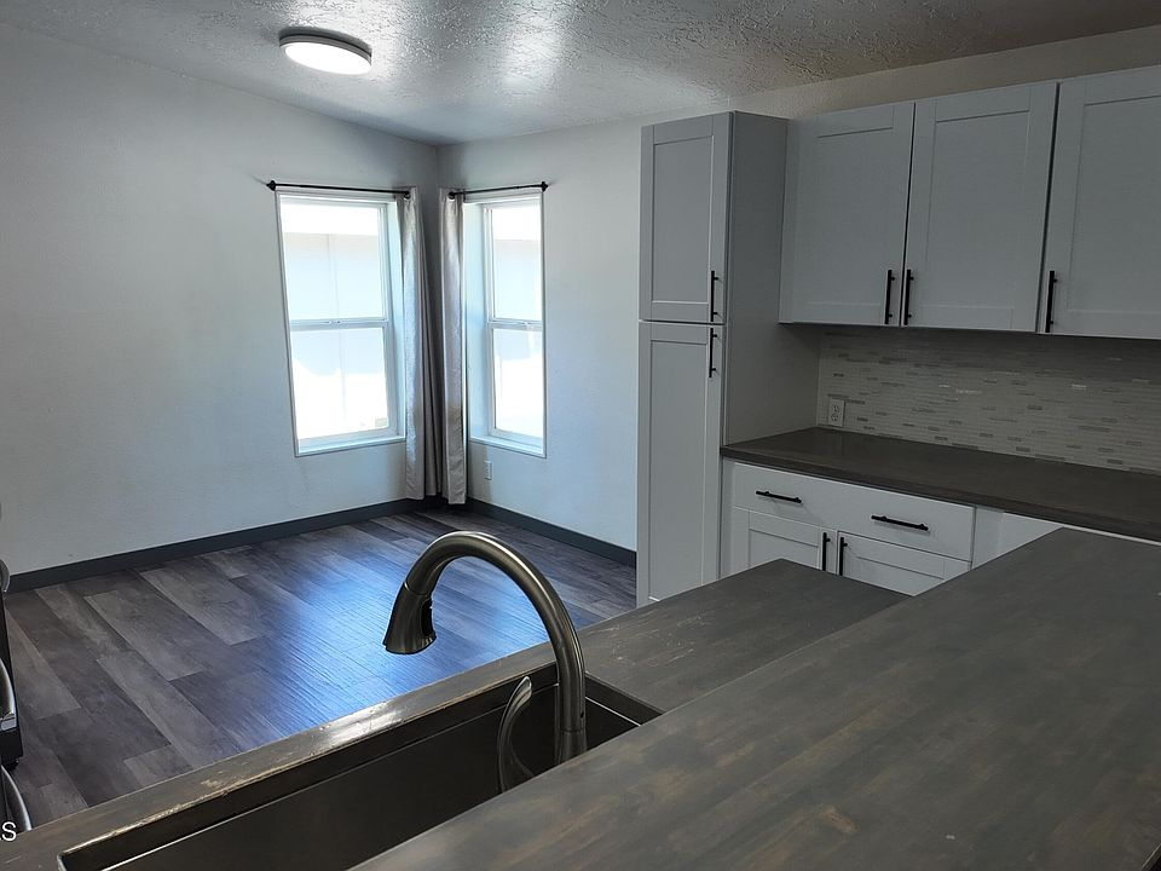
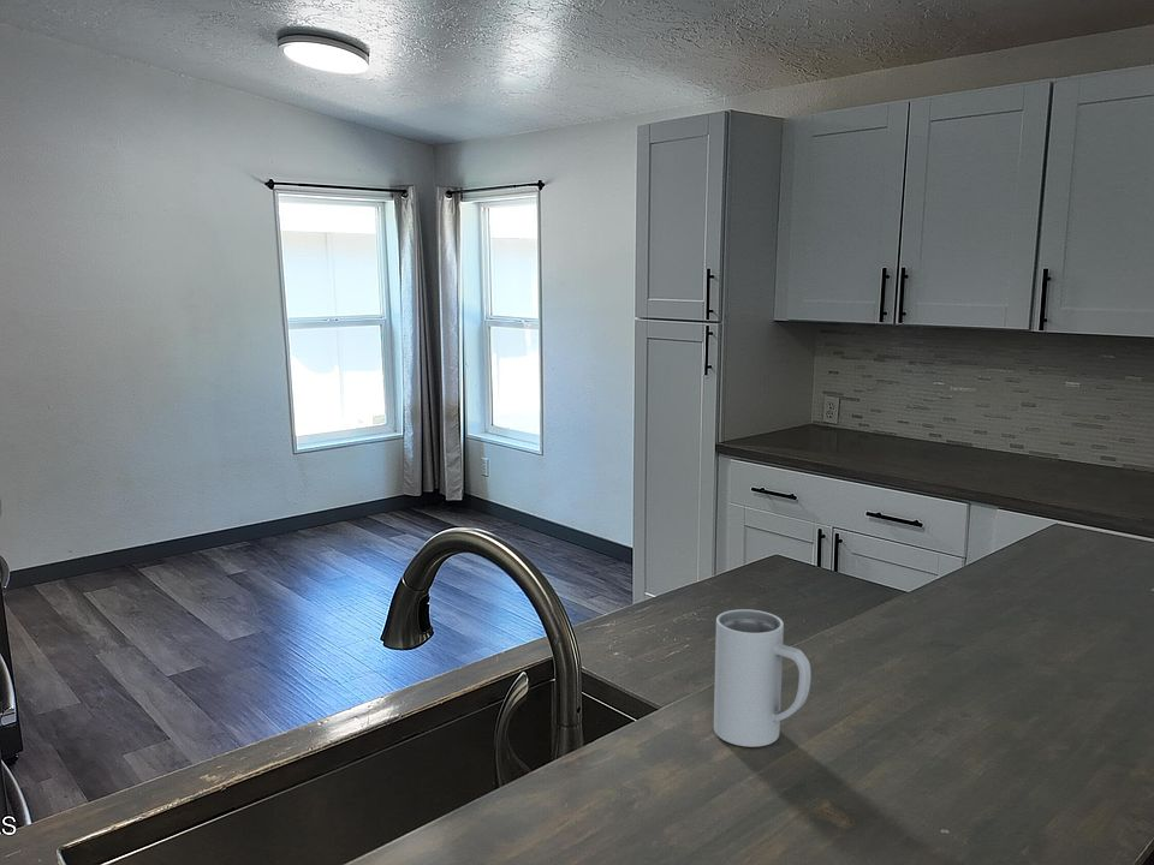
+ mug (762, 680)
